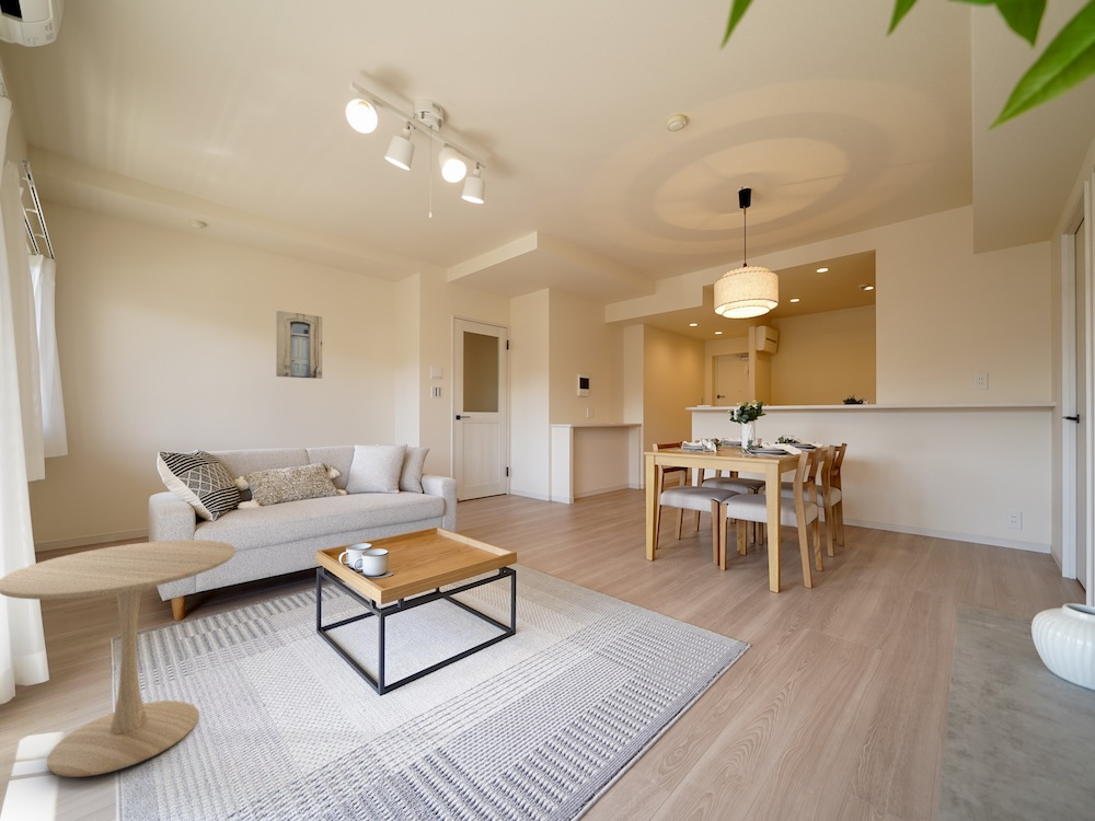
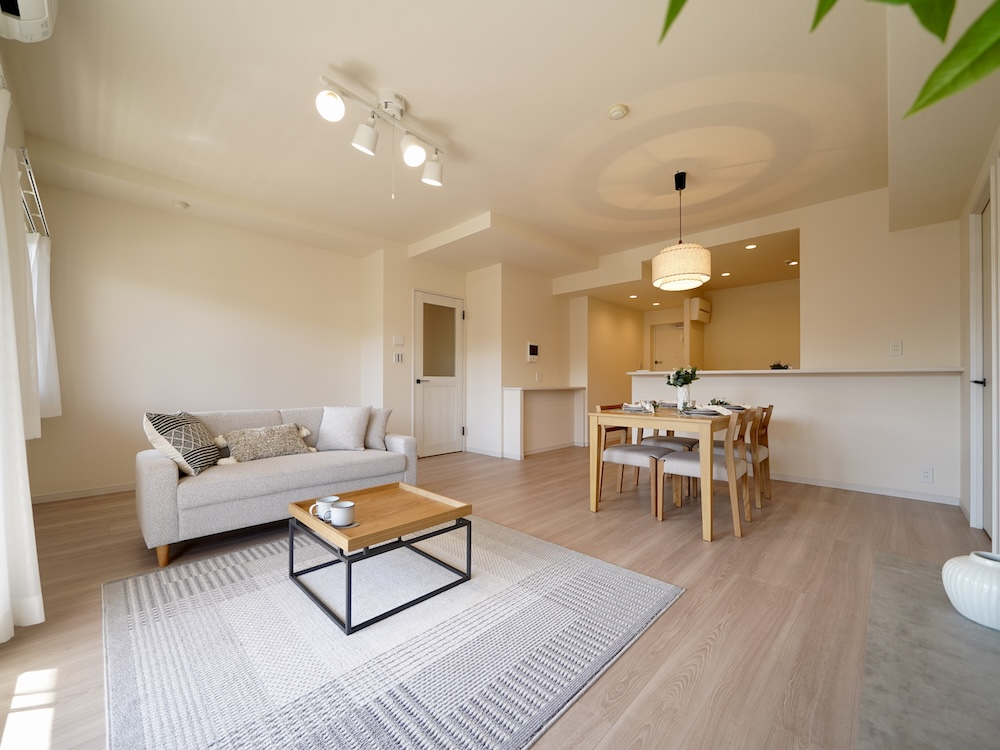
- wall art (299, 345)
- side table (128, 648)
